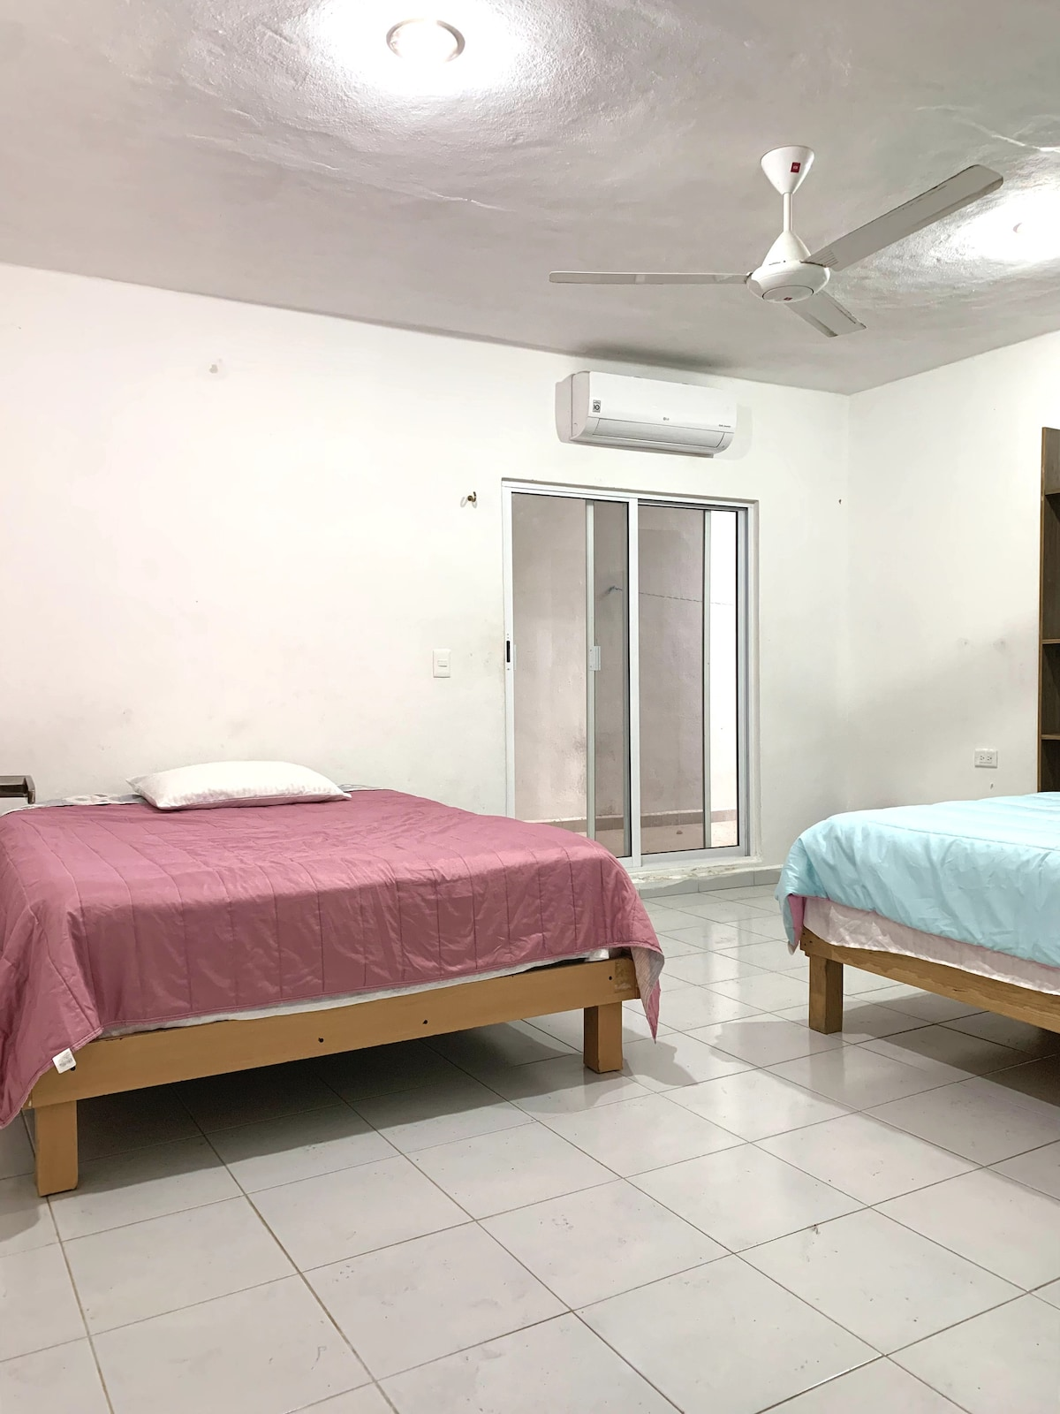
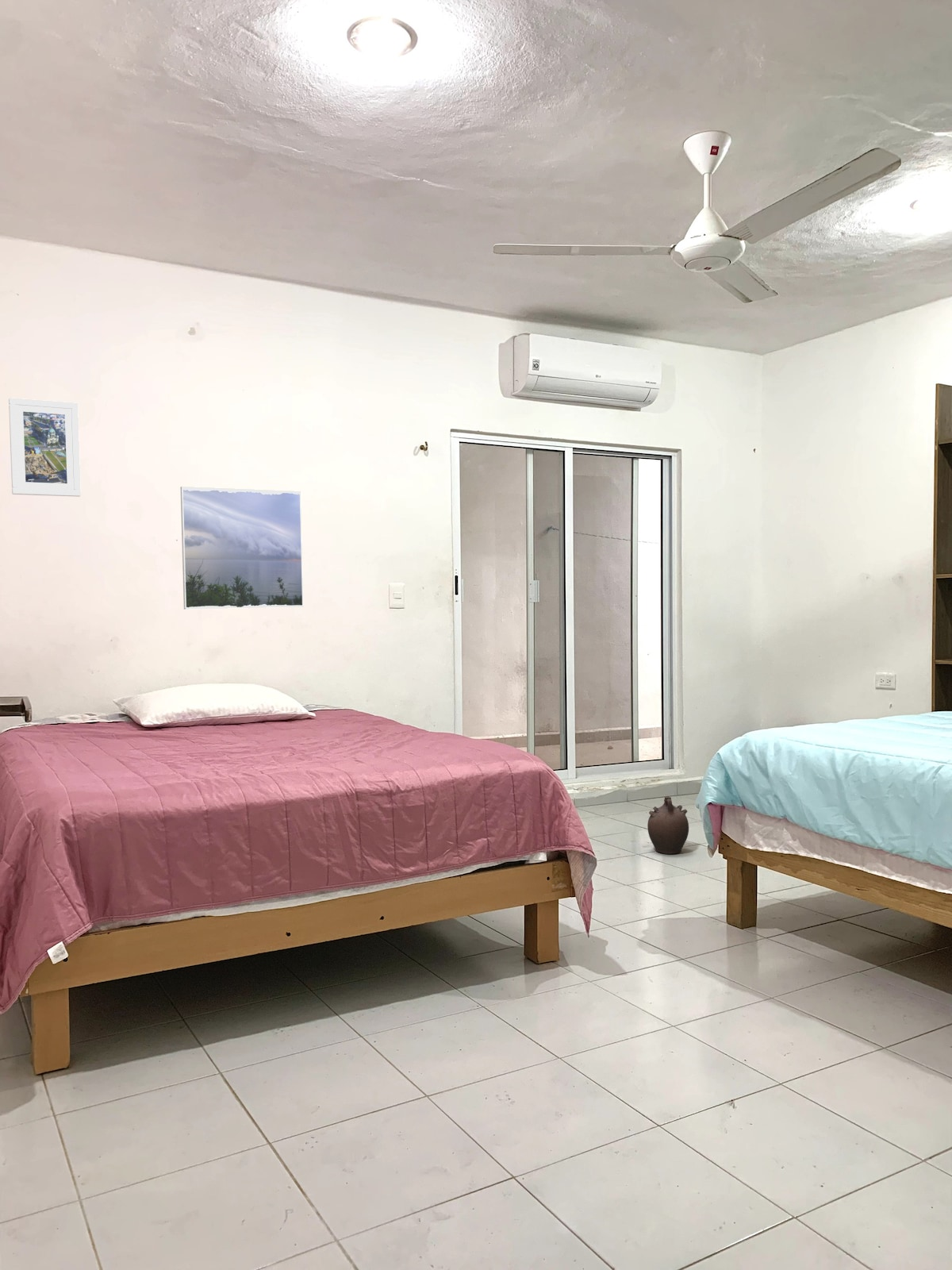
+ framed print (45, 448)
+ ceramic jug (668, 823)
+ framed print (244, 548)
